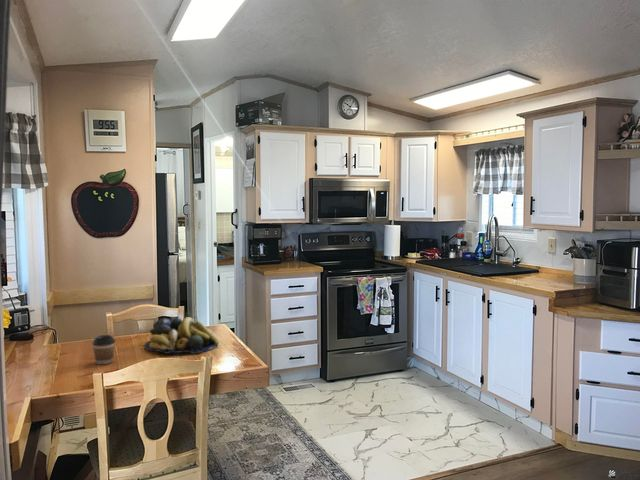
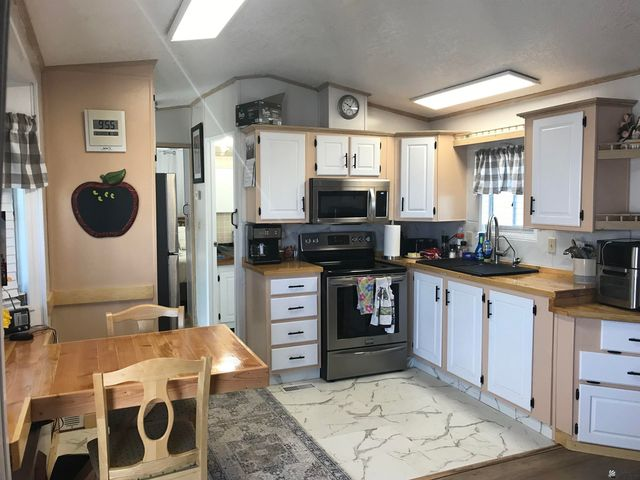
- fruit bowl (182, 331)
- coffee cup (103, 348)
